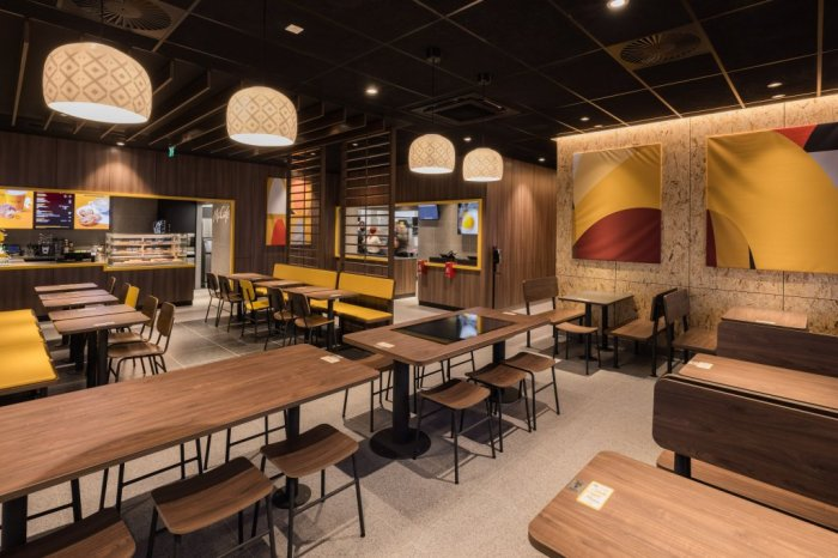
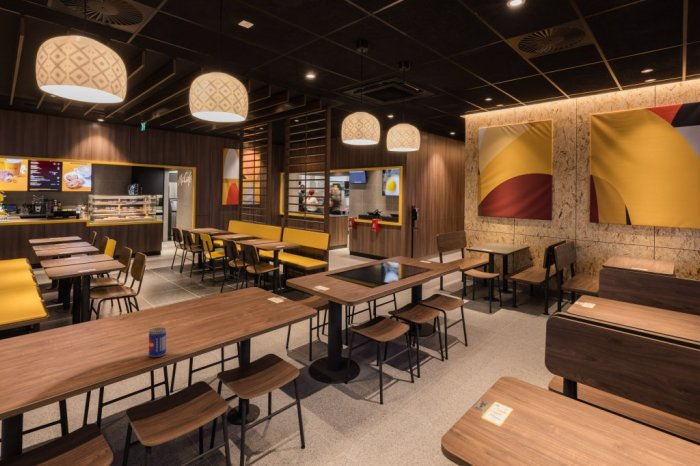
+ beer can (157, 342)
